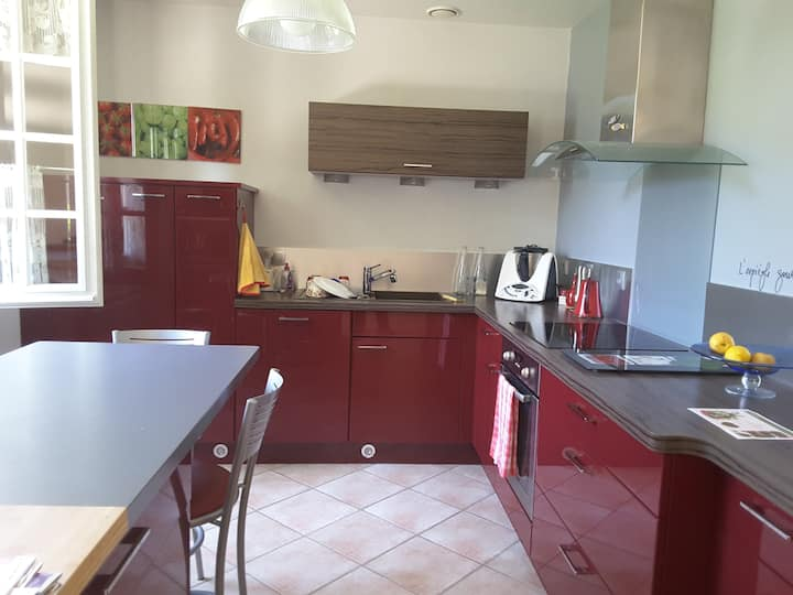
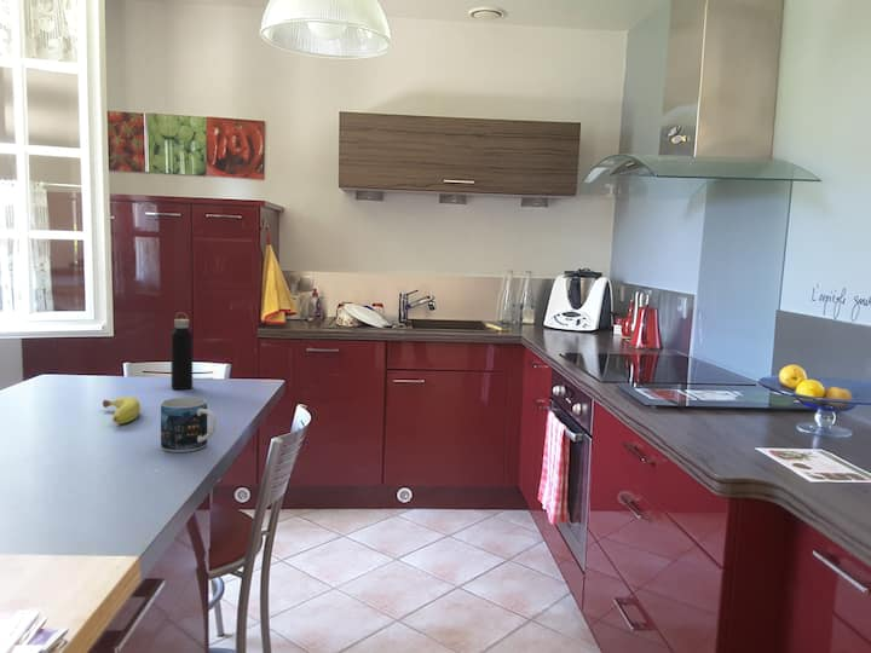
+ fruit (117, 408)
+ water bottle (181, 349)
+ mug (191, 426)
